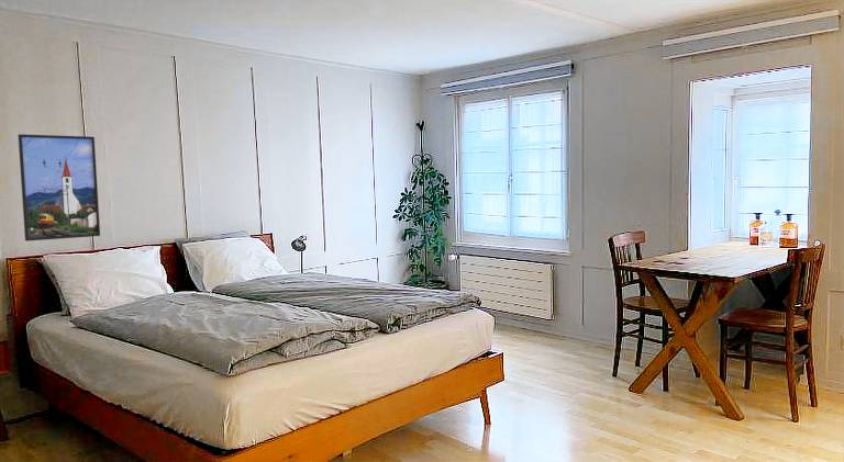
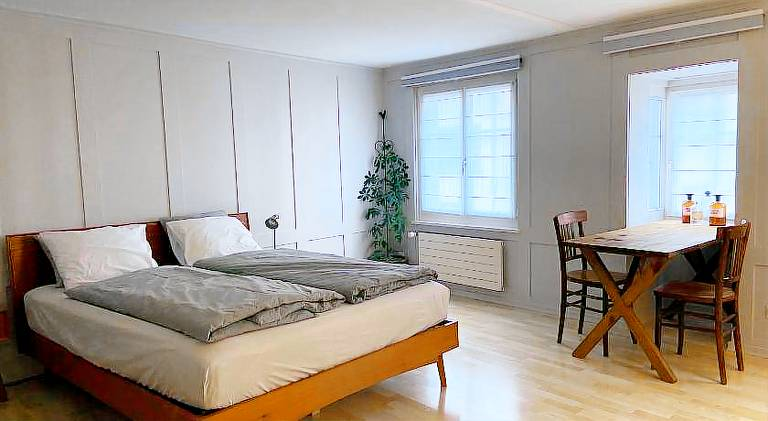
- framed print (60, 187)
